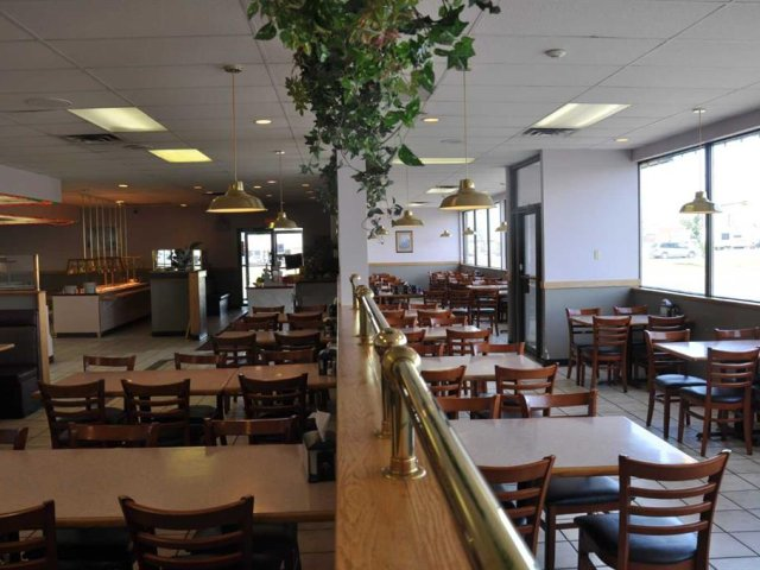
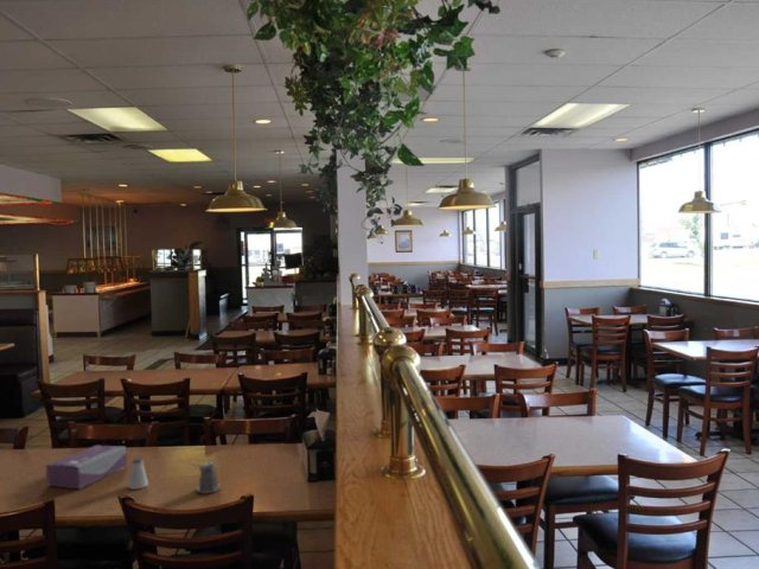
+ pepper shaker (206, 475)
+ saltshaker (138, 472)
+ tissue box (88, 465)
